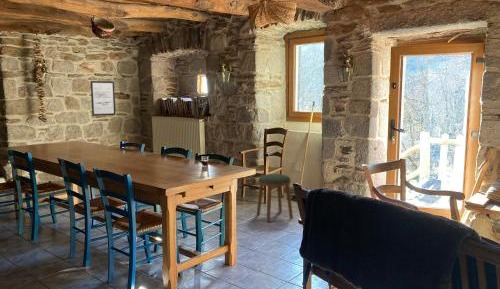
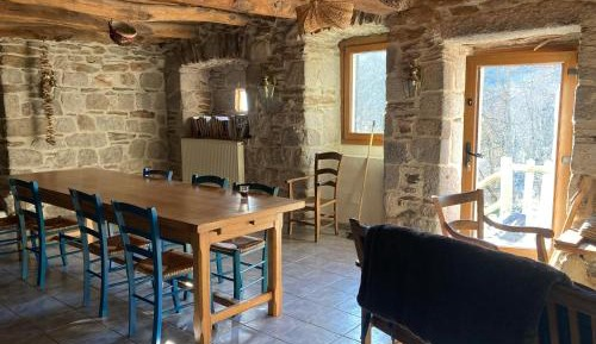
- stool (270, 195)
- wall art (103, 98)
